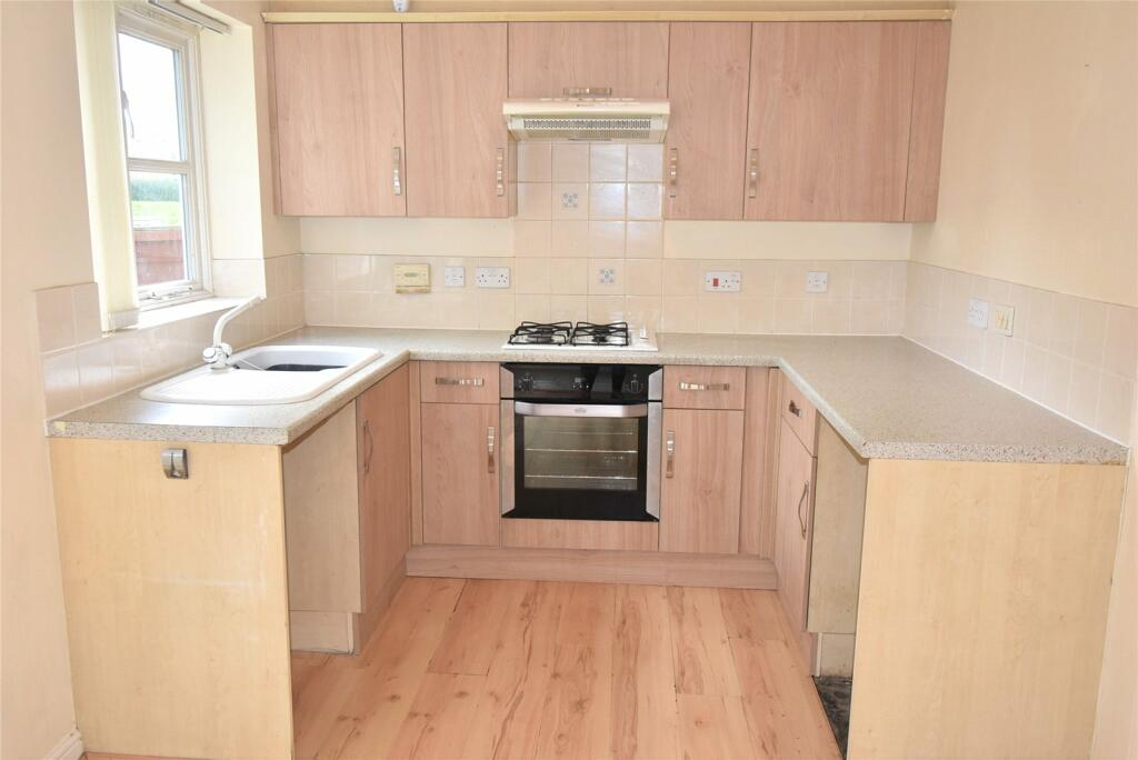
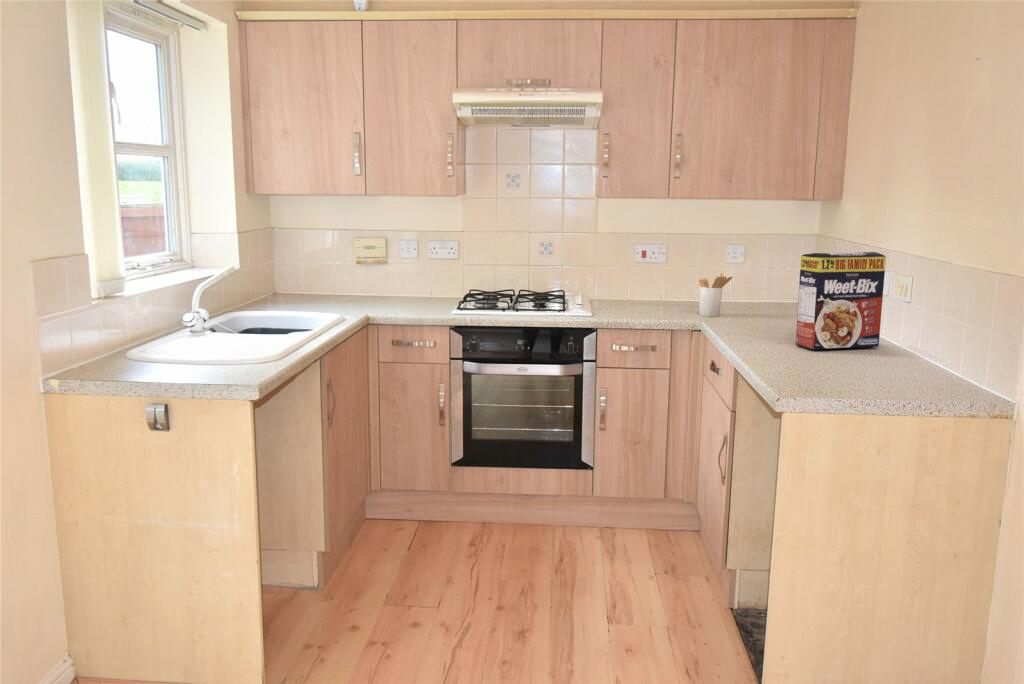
+ cereal box (840, 299)
+ utensil holder (714, 294)
